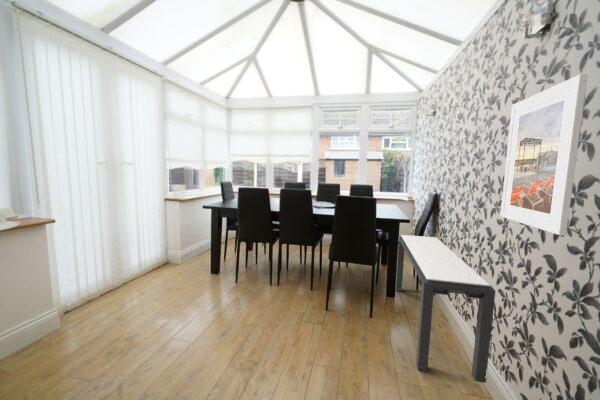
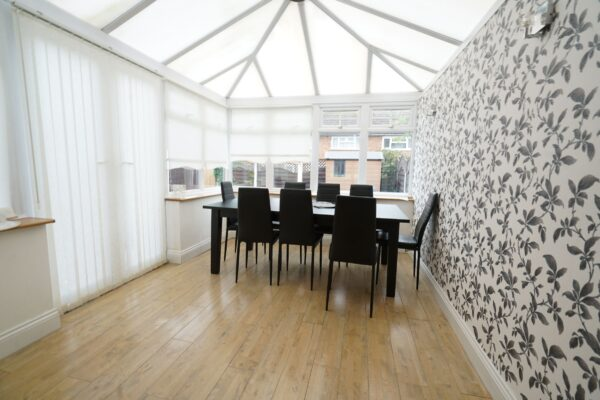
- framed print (534, 160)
- console table (430, 288)
